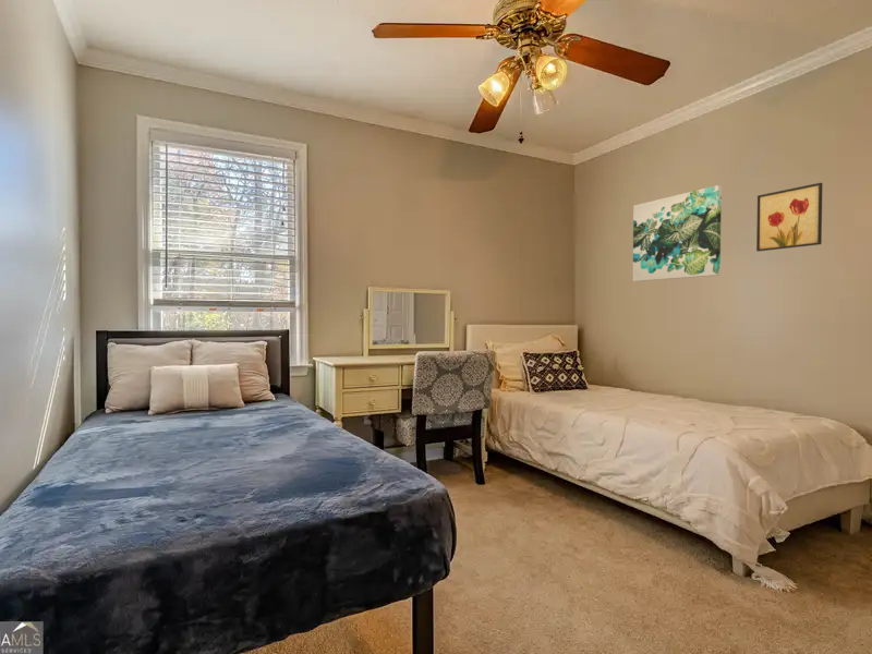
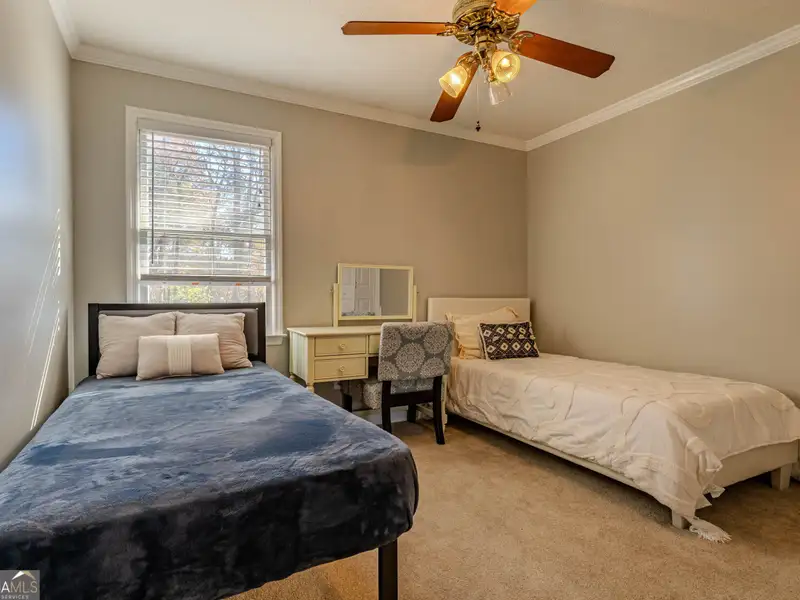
- wall art (788, 218)
- wall art (674, 237)
